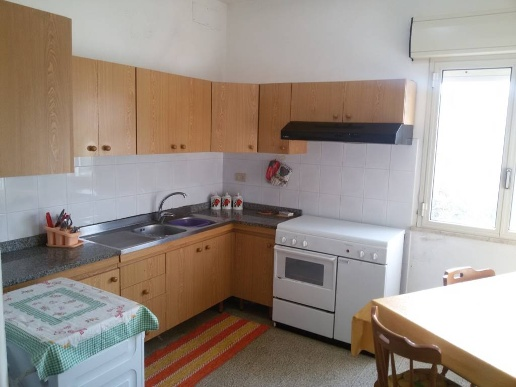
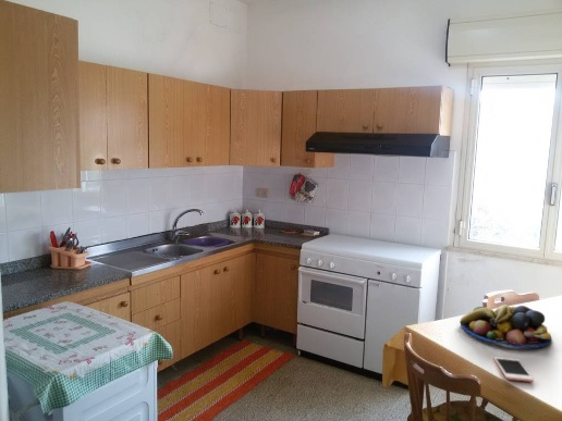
+ cell phone (512, 368)
+ fruit bowl (505, 319)
